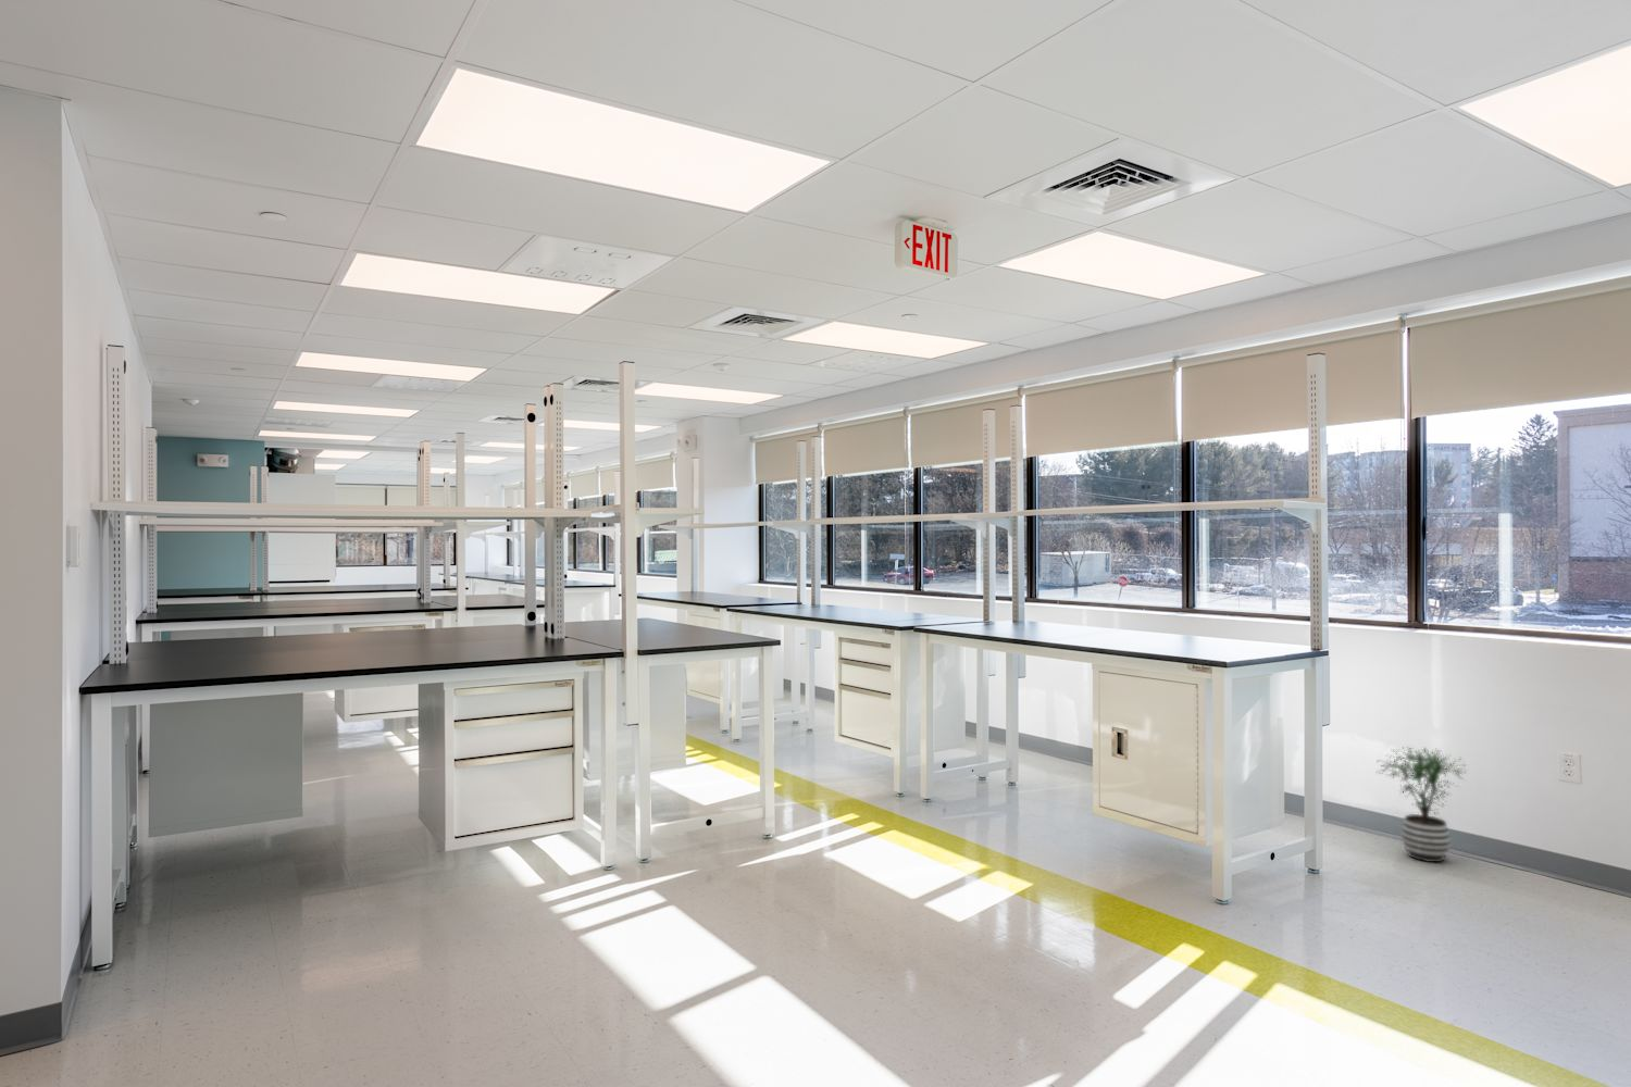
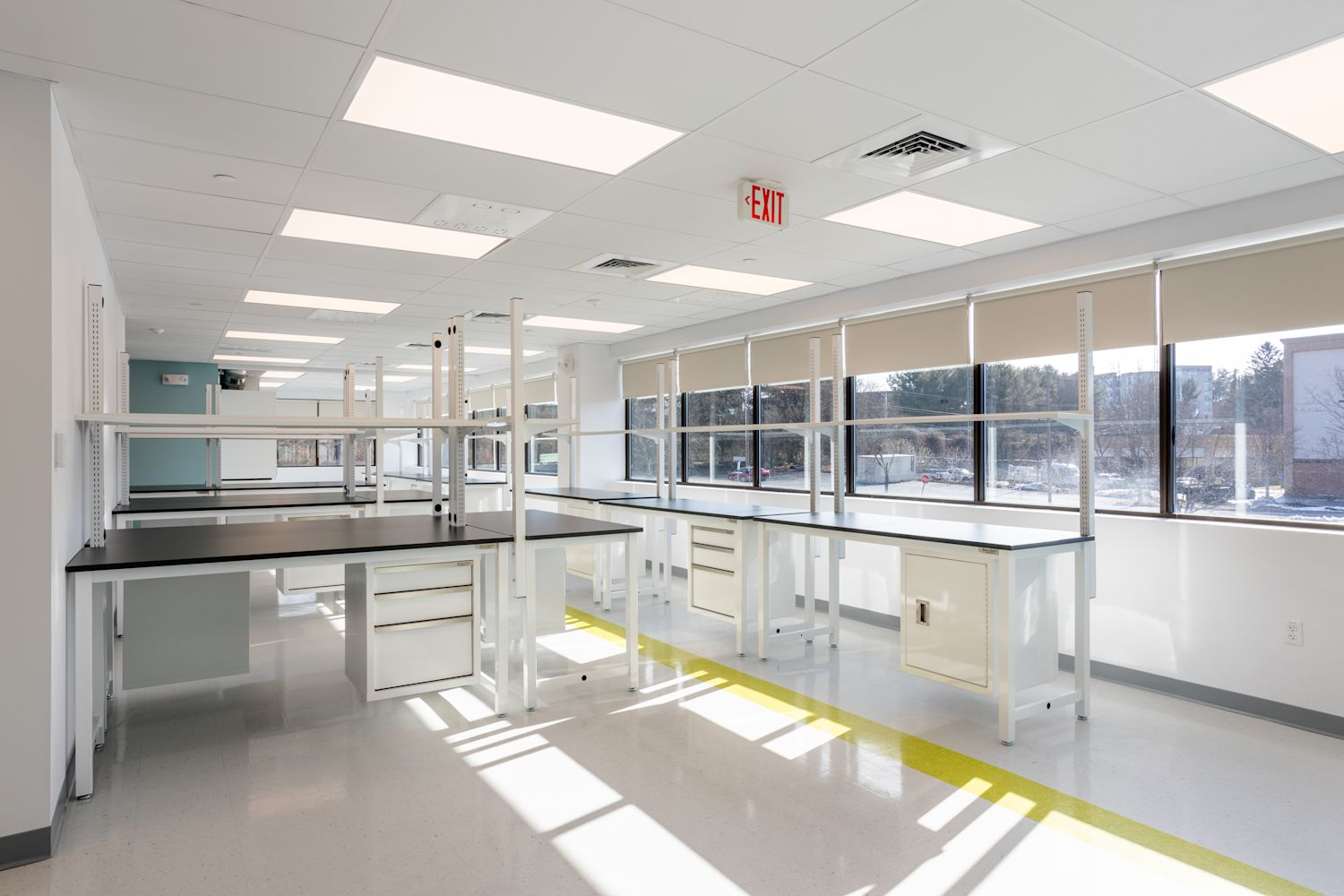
- potted plant (1421, 801)
